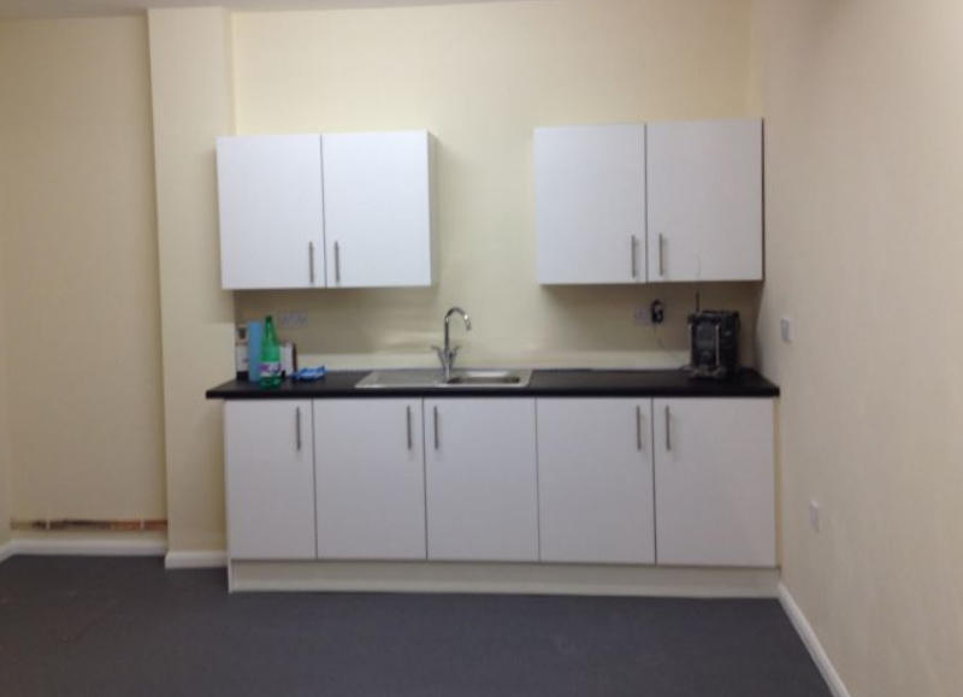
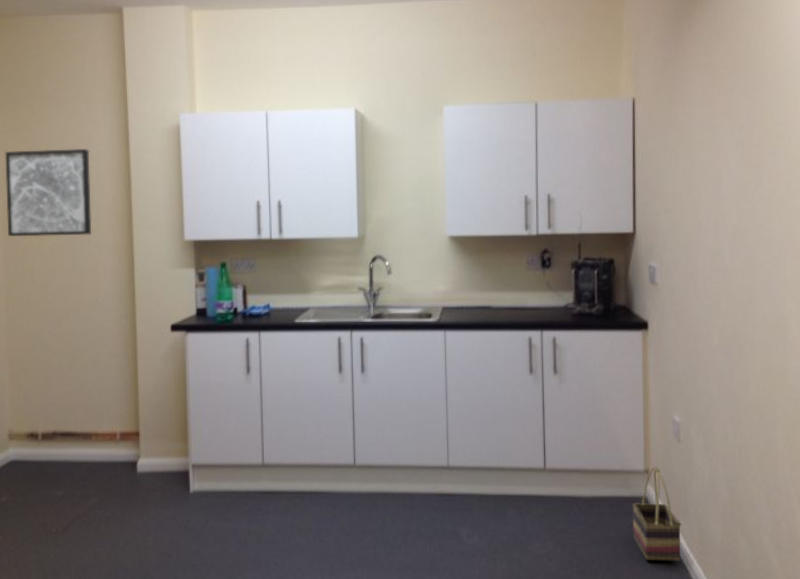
+ basket (655, 508)
+ wall art (48, 193)
